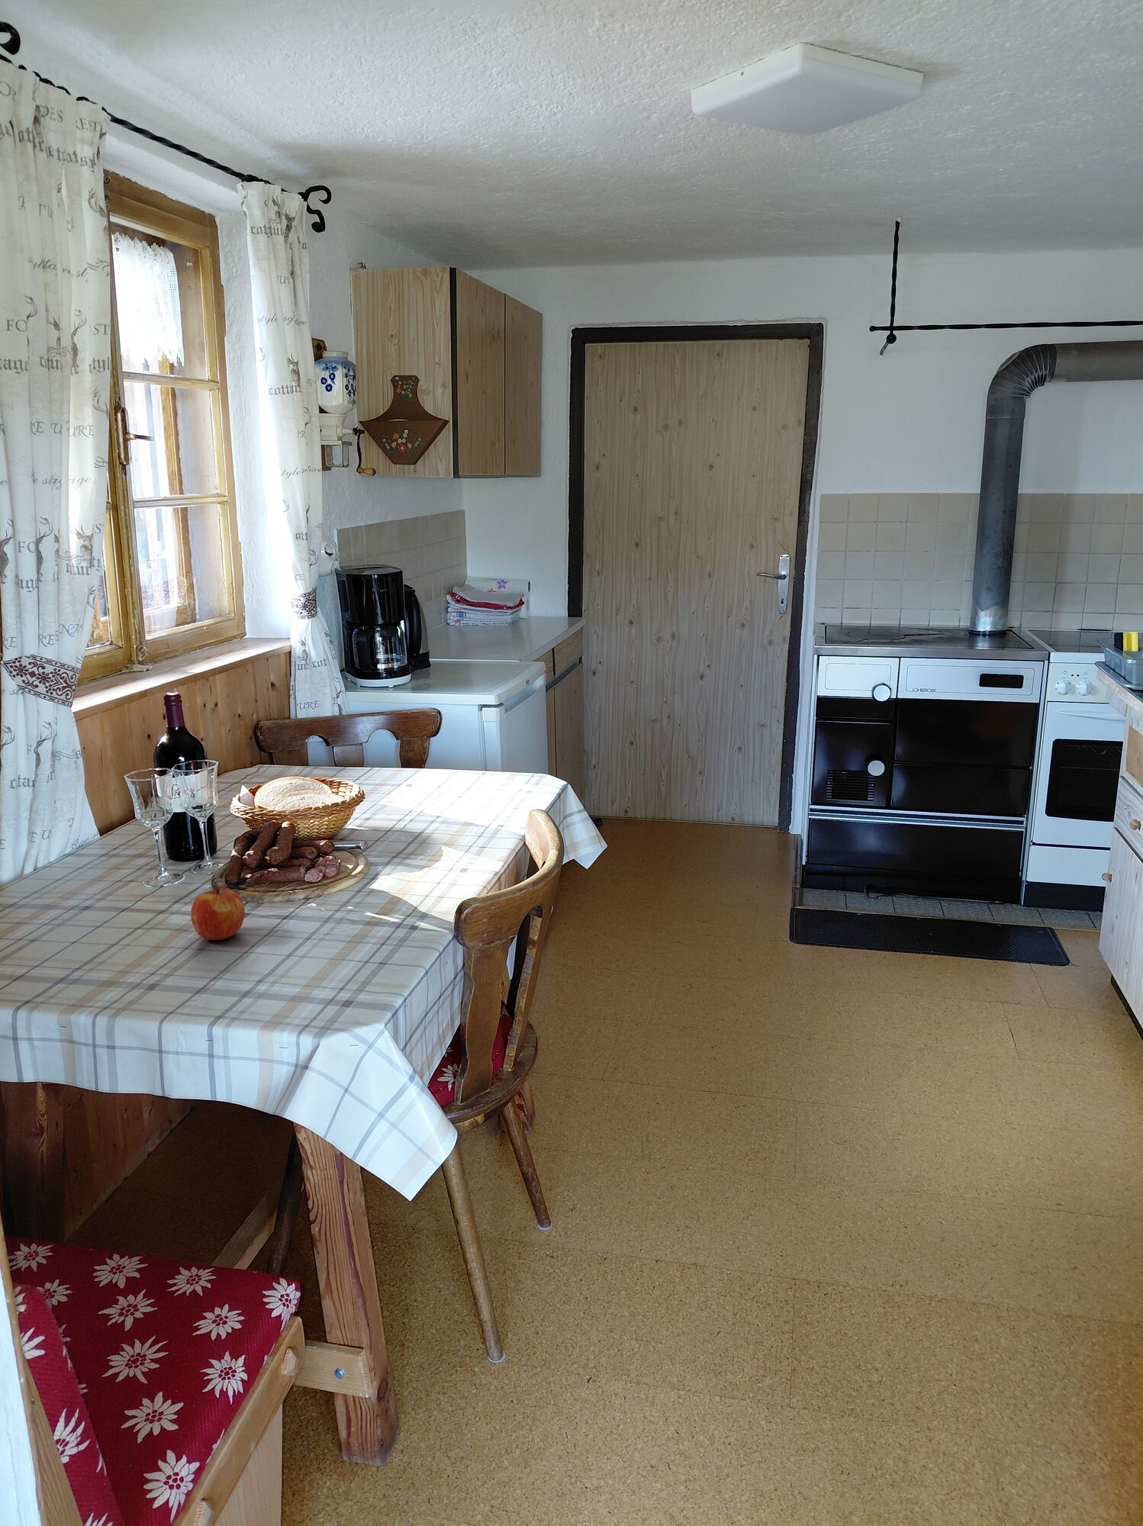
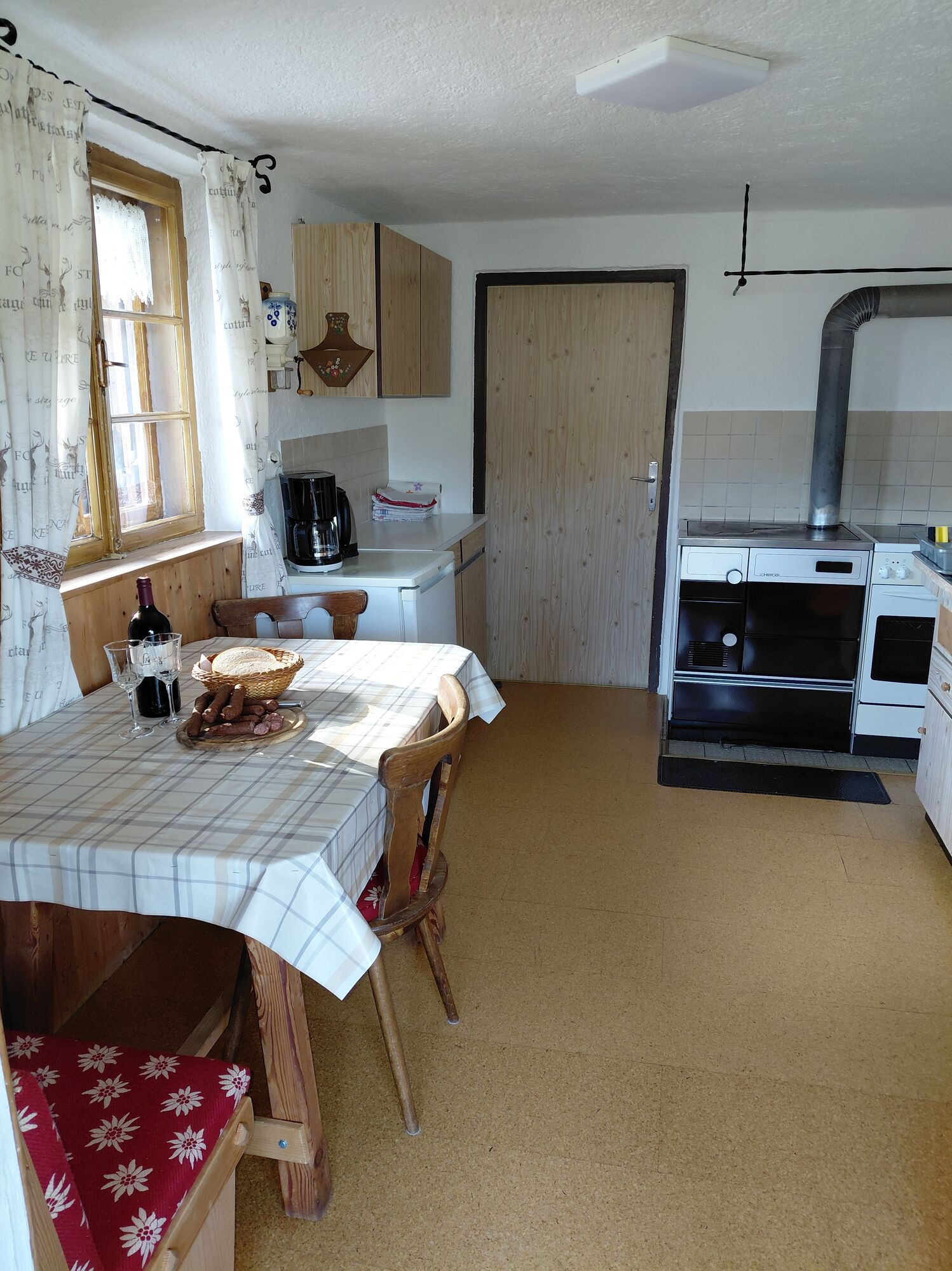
- apple (216, 910)
